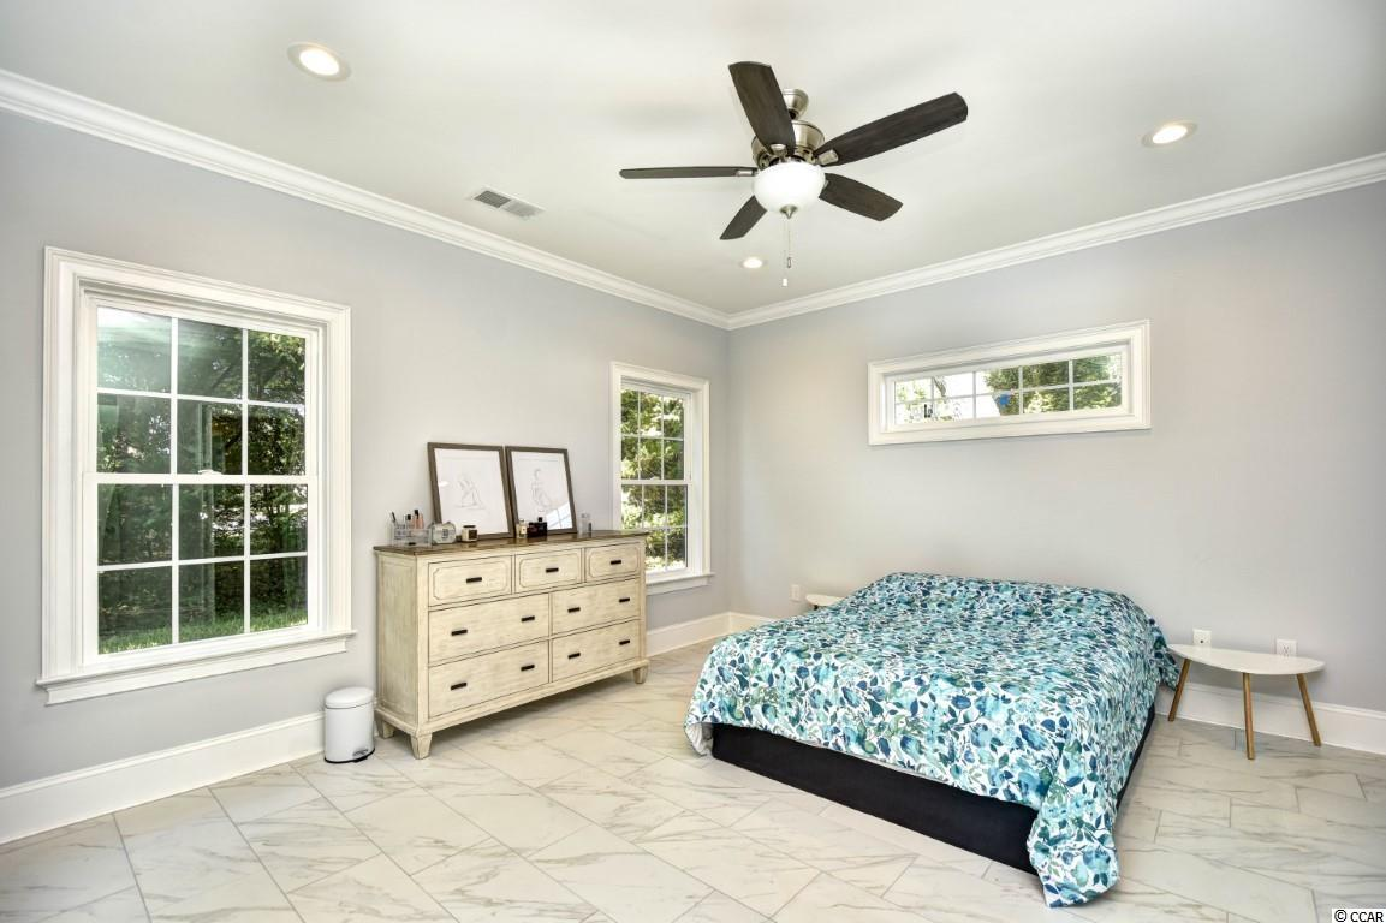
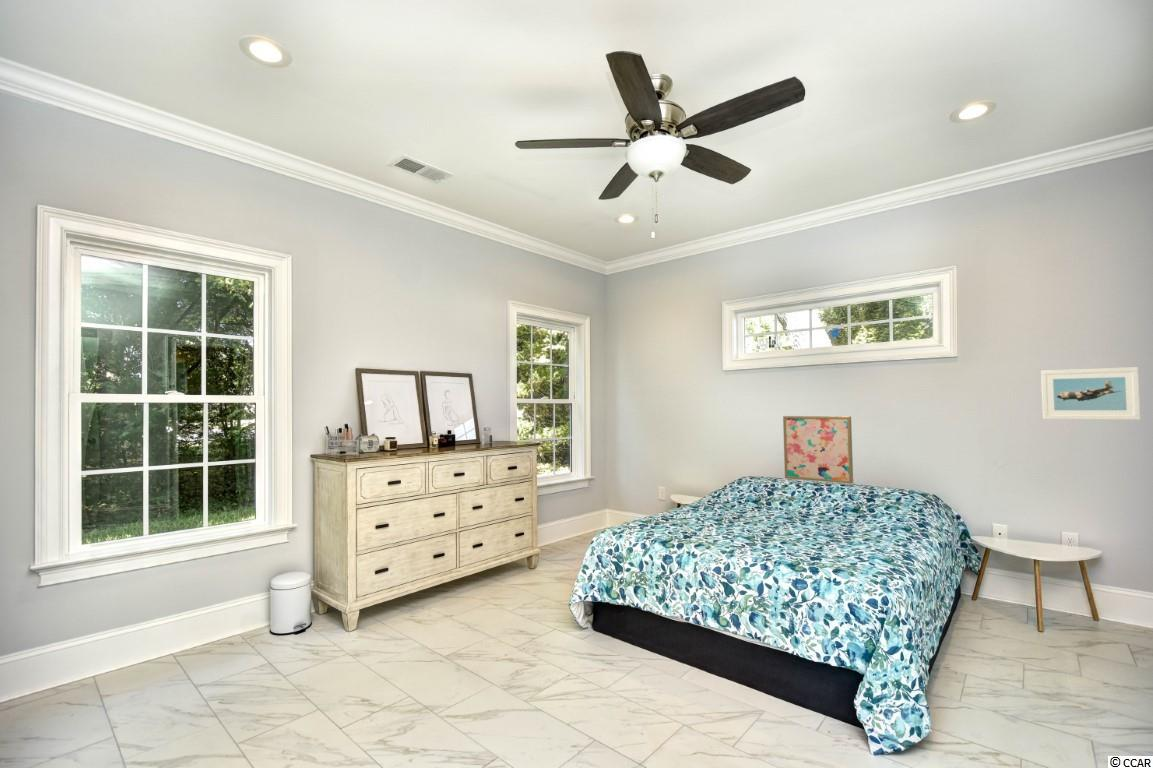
+ wall art (816, 448)
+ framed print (1088, 394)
